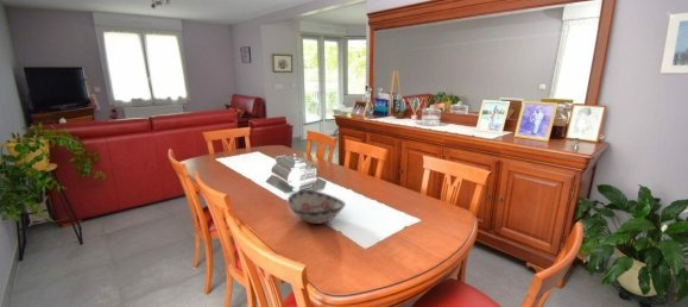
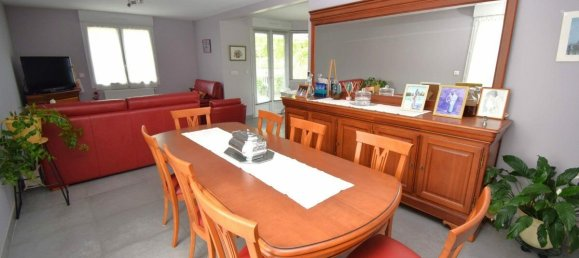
- decorative bowl (316, 208)
